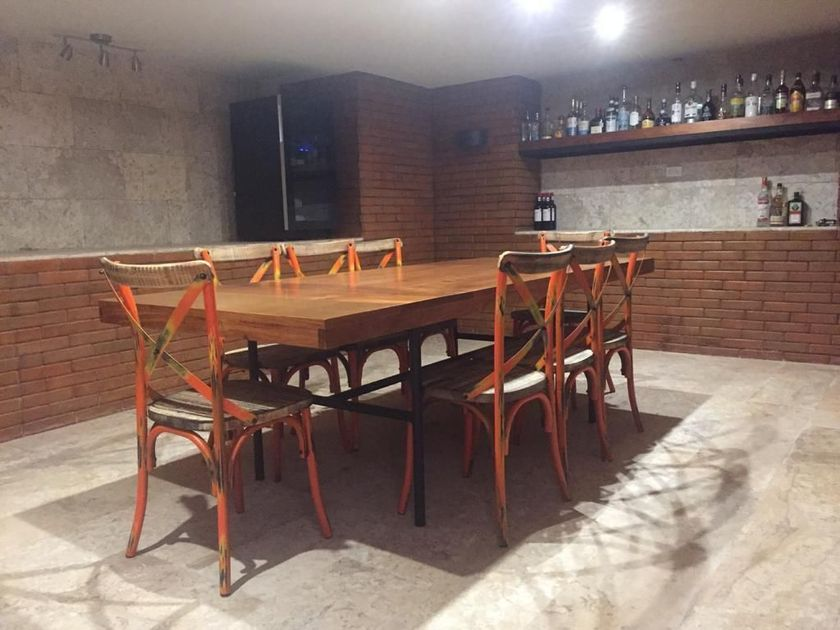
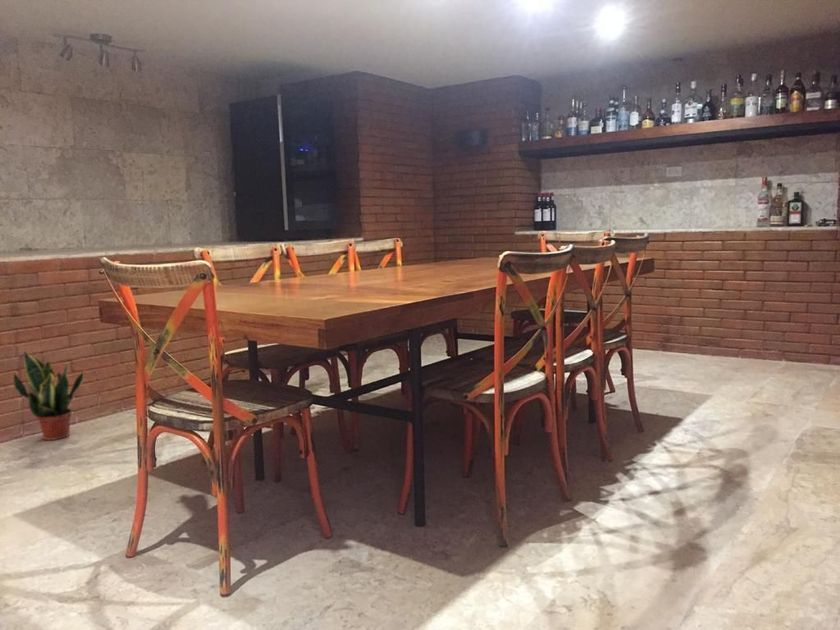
+ potted plant (55, 392)
